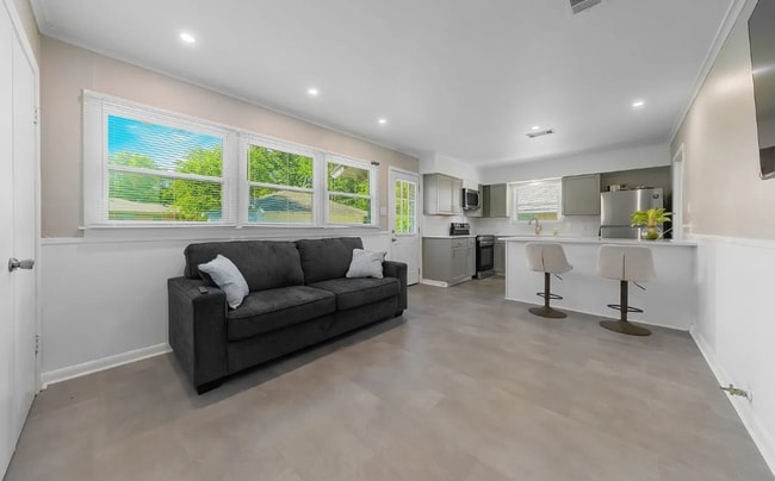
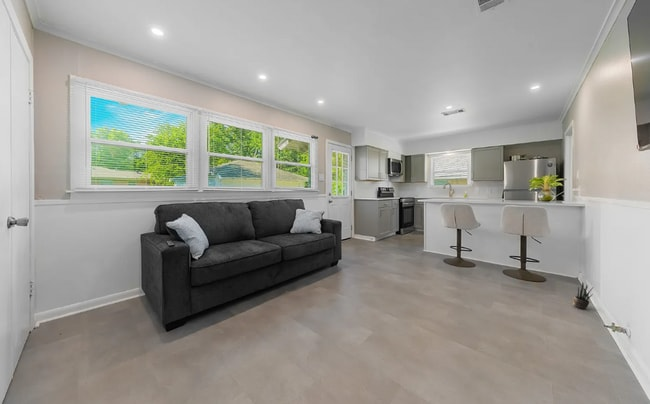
+ potted plant (583, 295)
